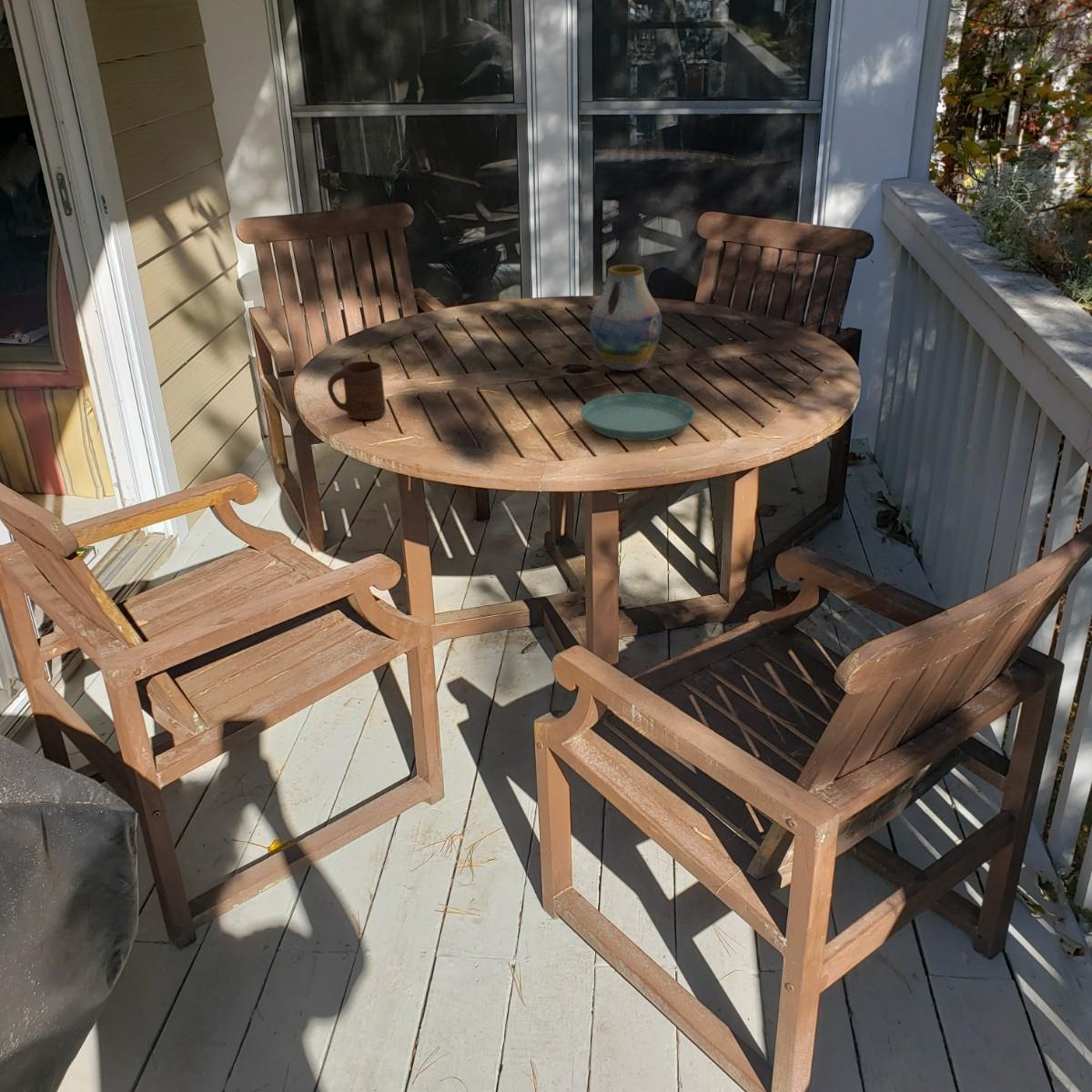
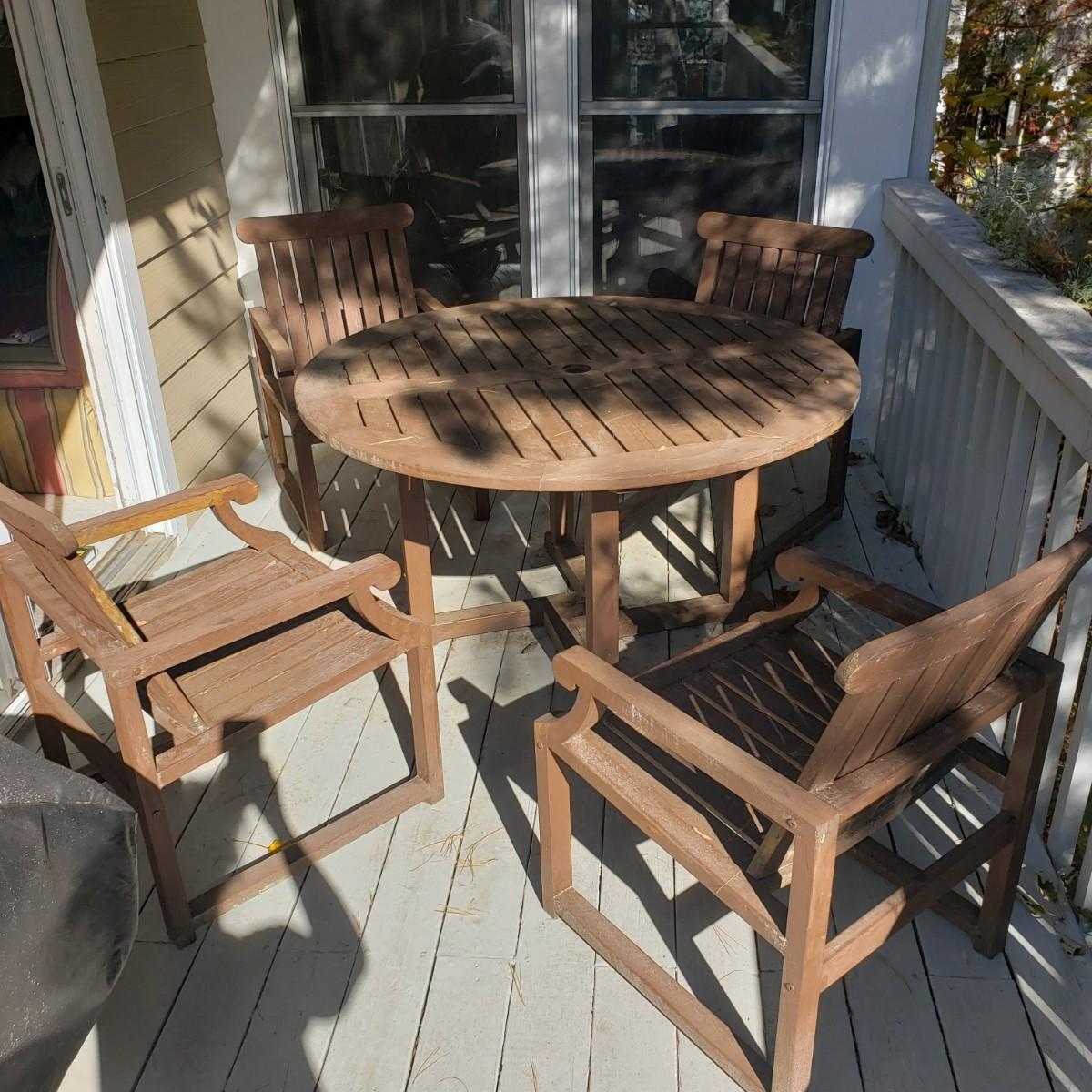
- vase (625, 318)
- saucer (637, 418)
- cup (359, 392)
